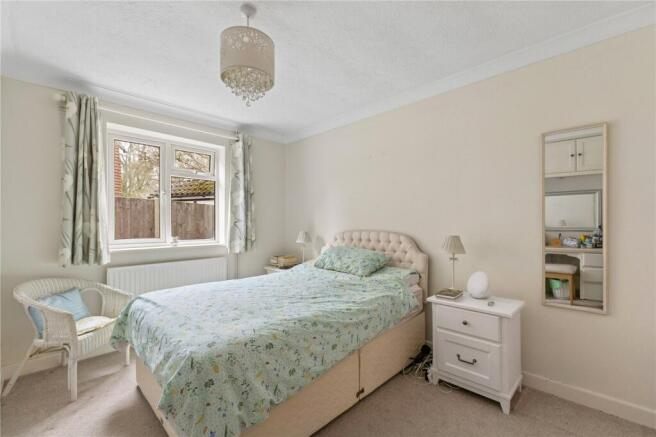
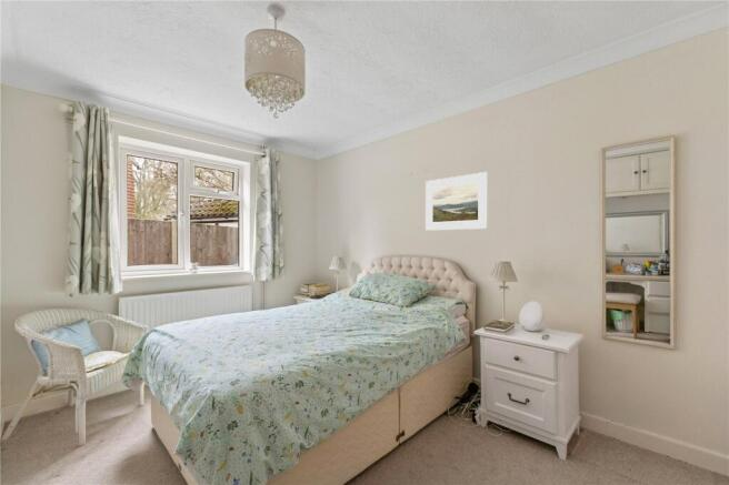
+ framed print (453, 203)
